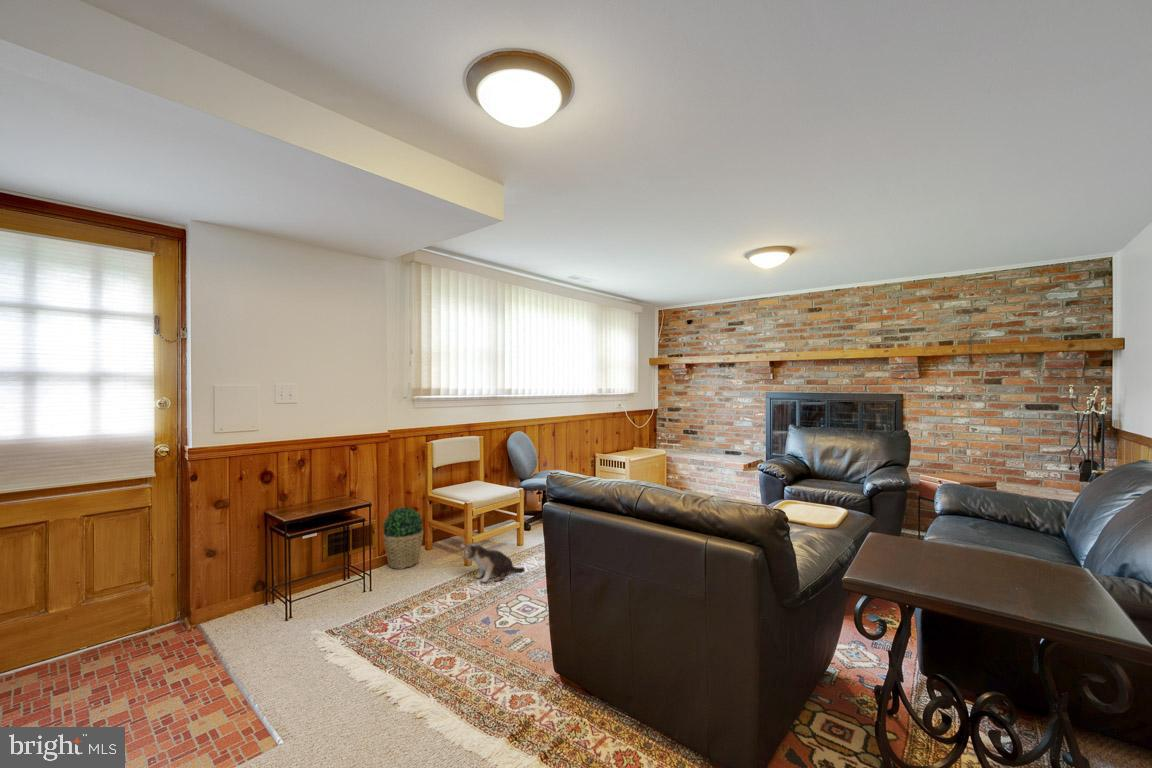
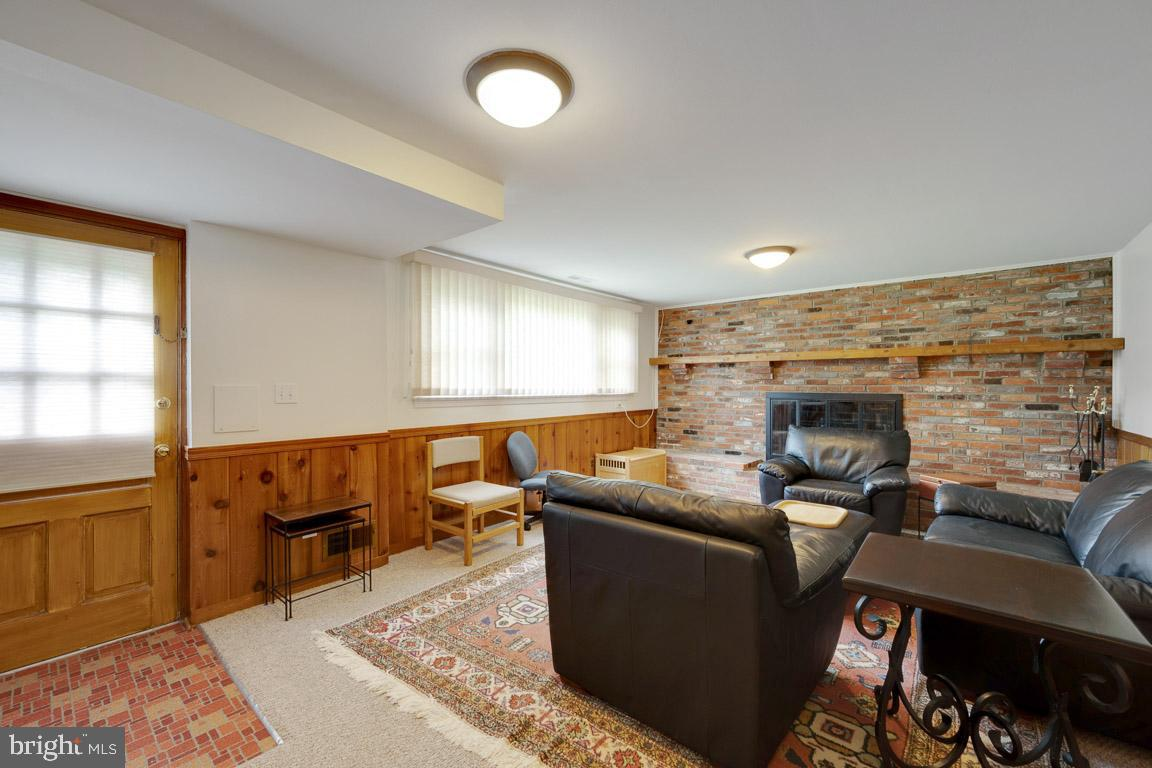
- plush toy (494, 558)
- potted plant (403, 535)
